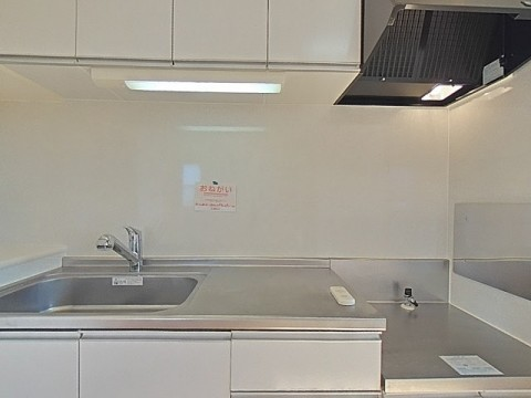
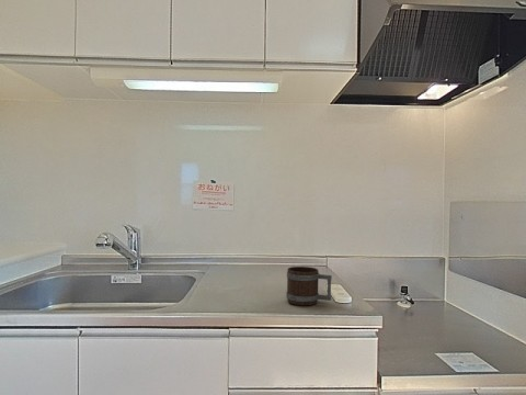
+ mug (308, 285)
